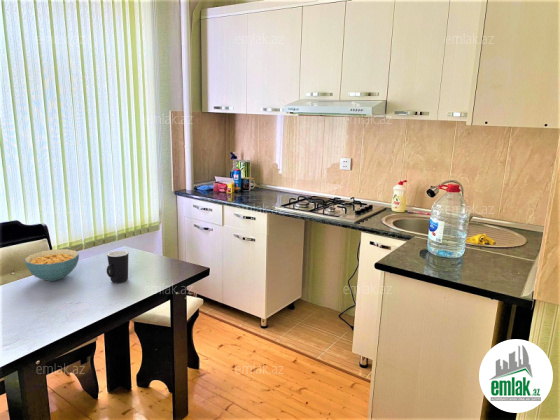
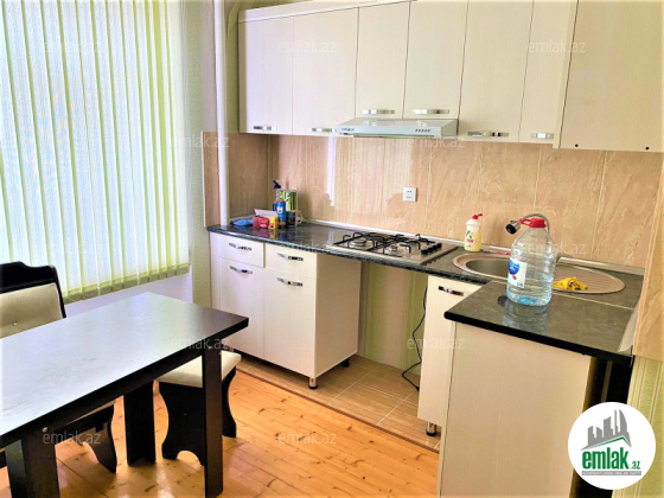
- cereal bowl (53, 267)
- mug (116, 268)
